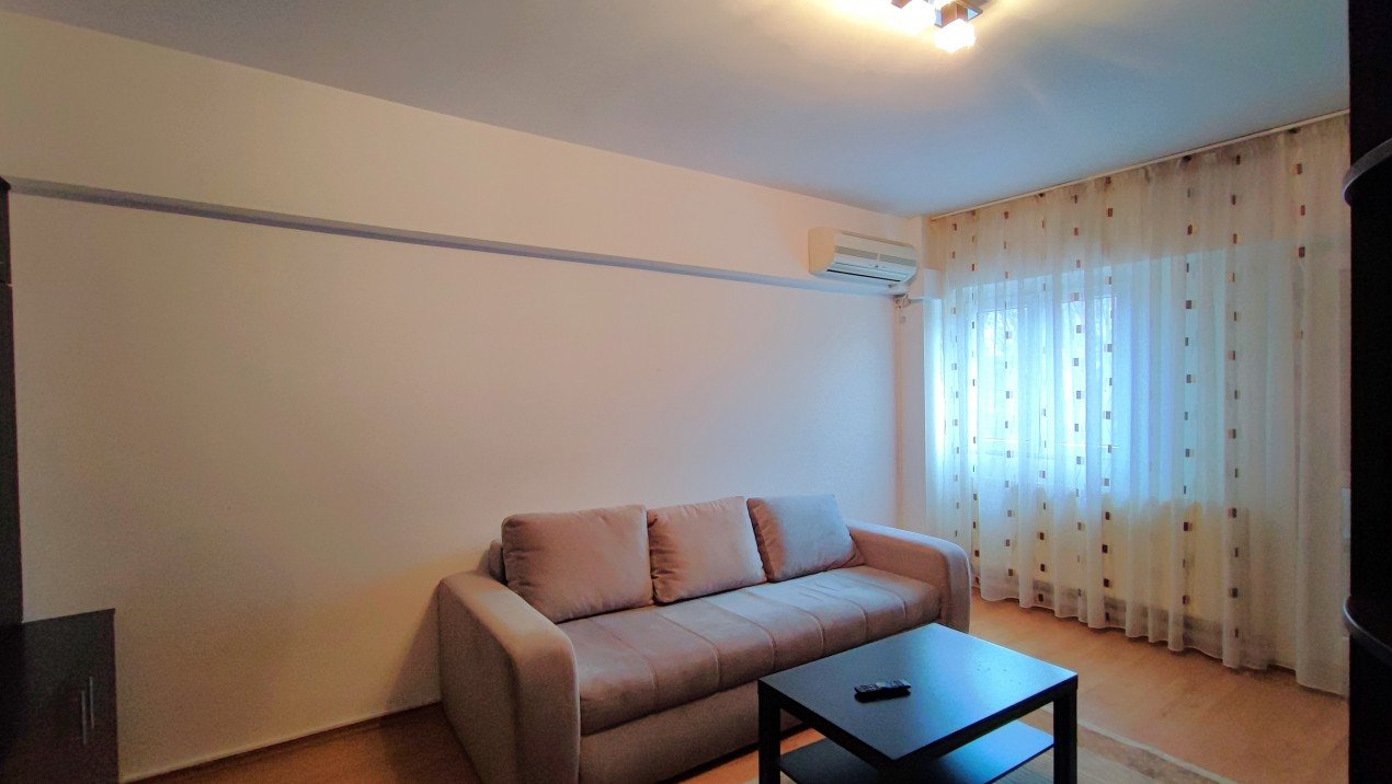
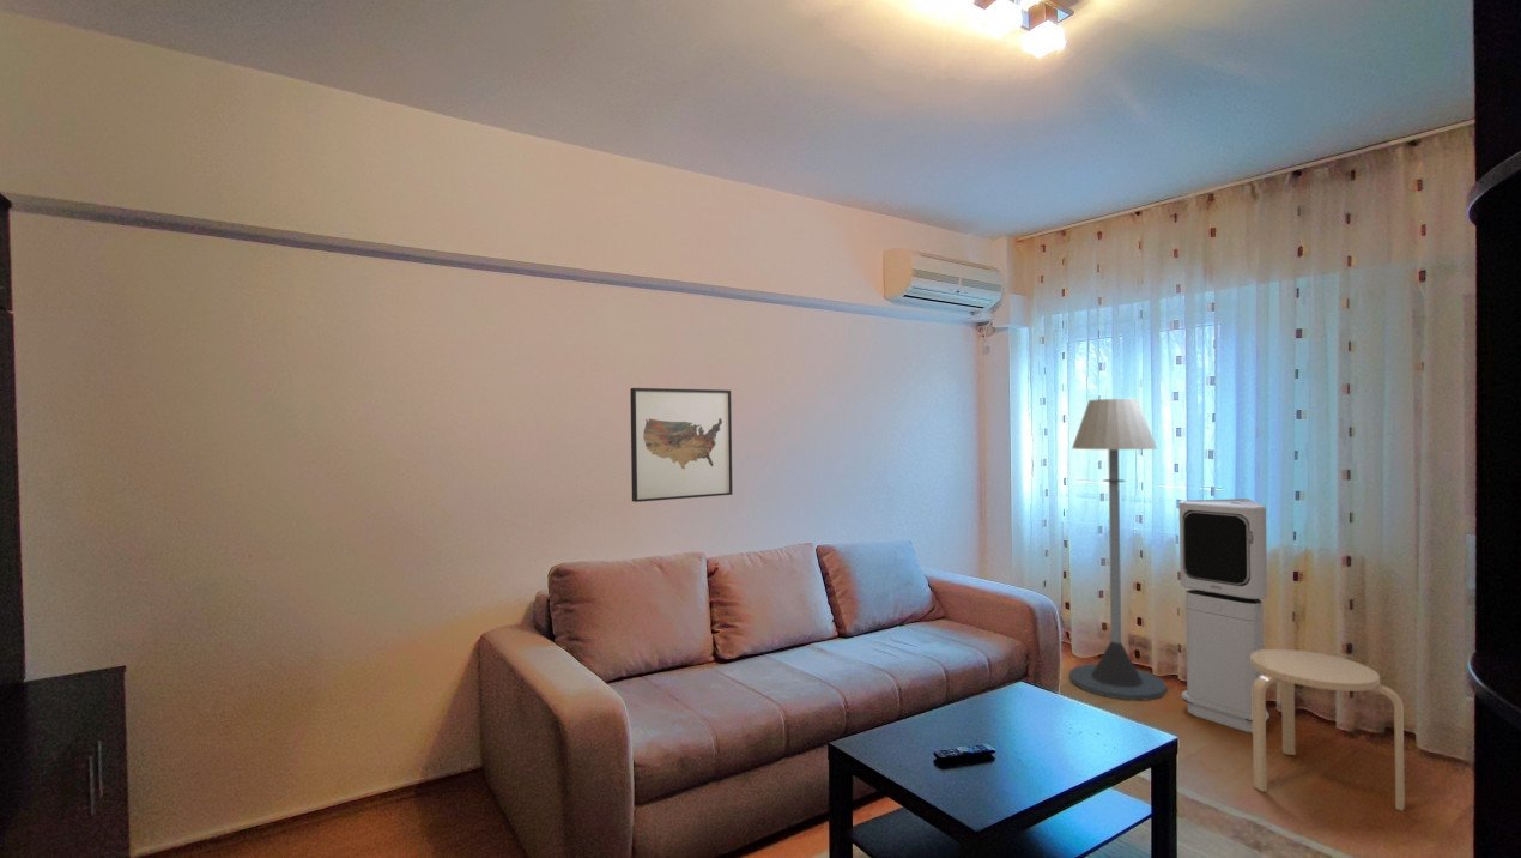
+ floor lamp (1114, 540)
+ air purifier (1232, 608)
+ wall art (683, 443)
+ stool (1293, 724)
